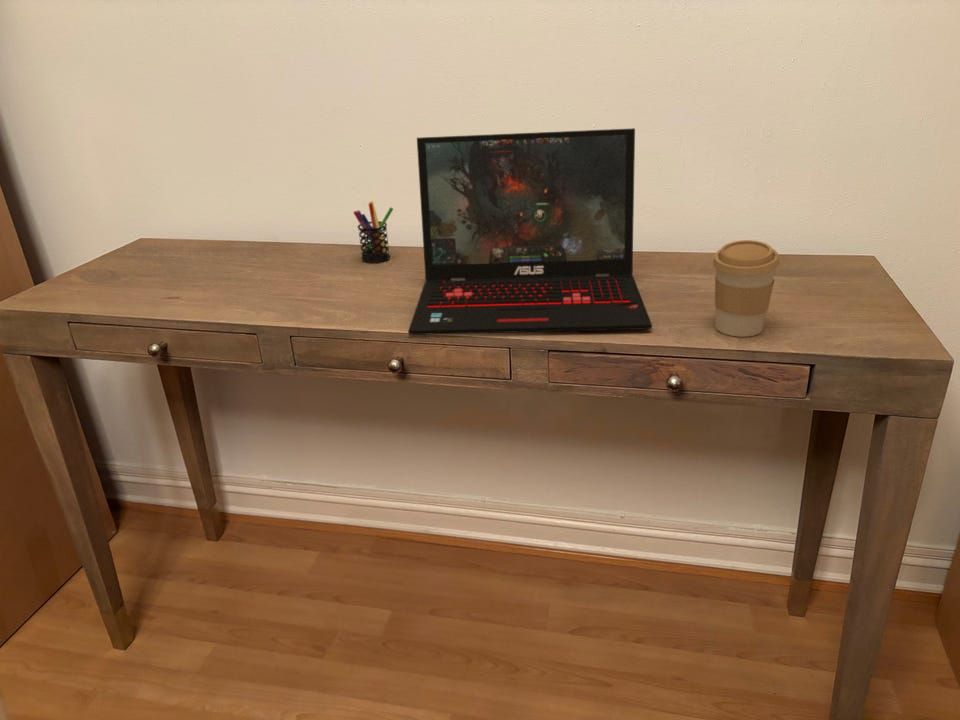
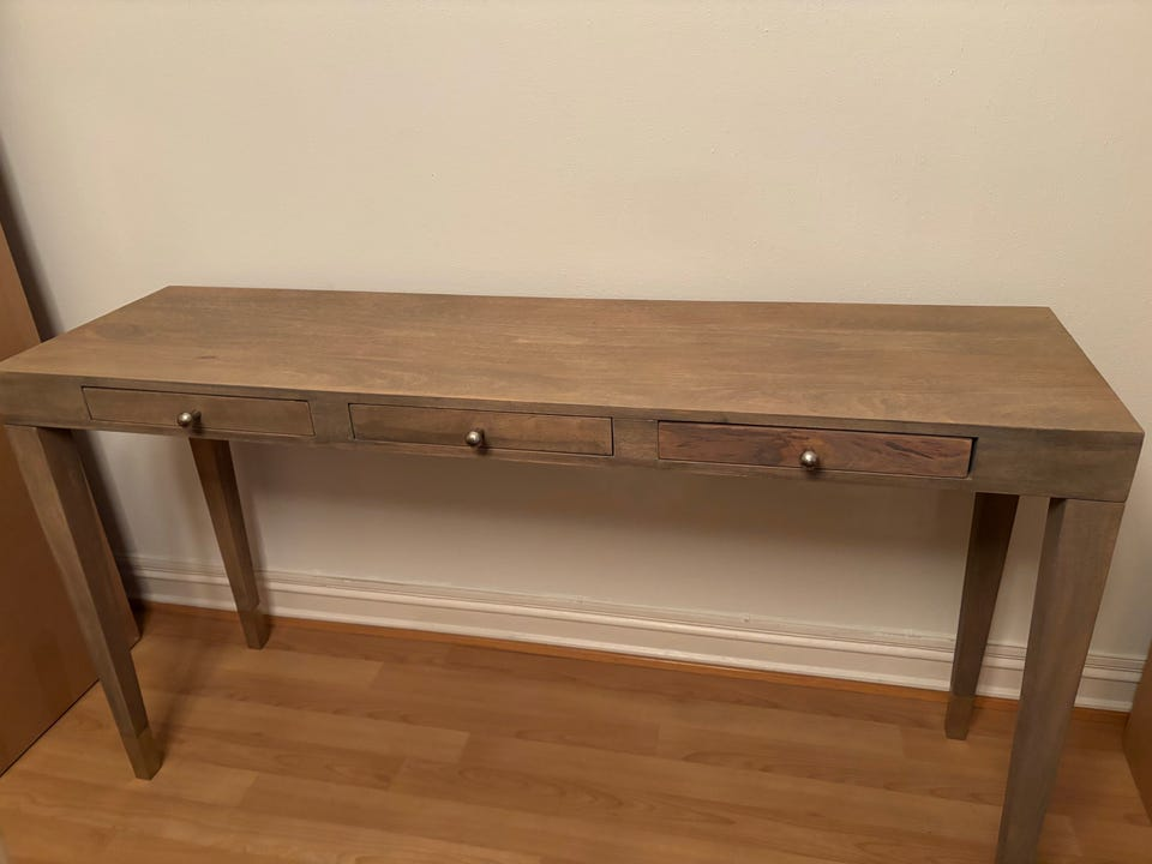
- laptop (526, 229)
- pen holder (376, 229)
- coffee cup (742, 288)
